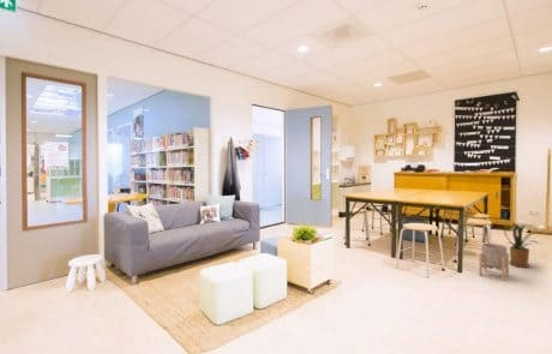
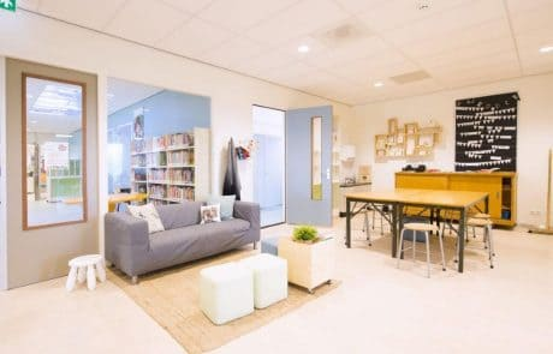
- house plant (522, 244)
- planter (493, 260)
